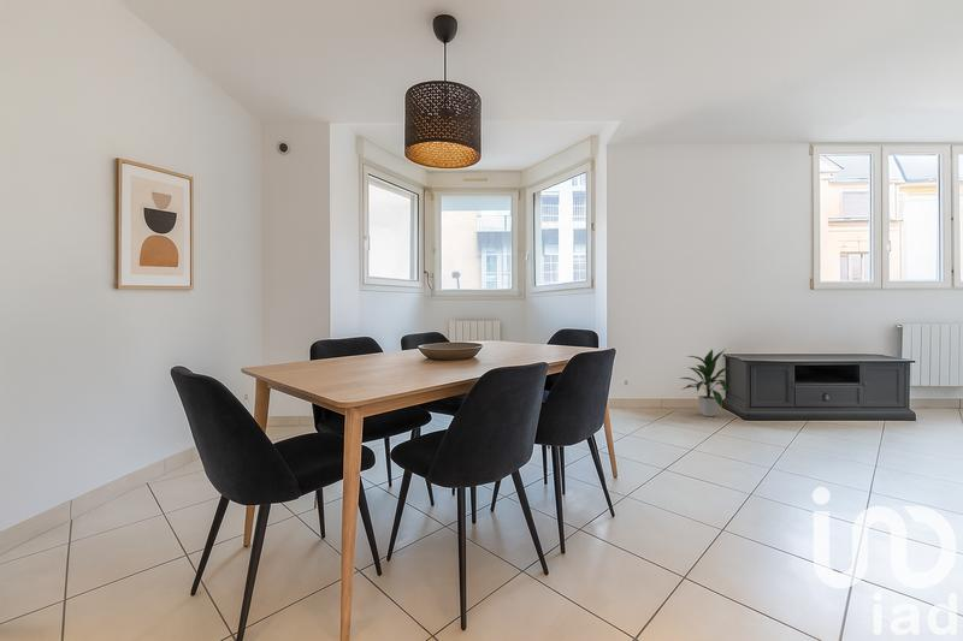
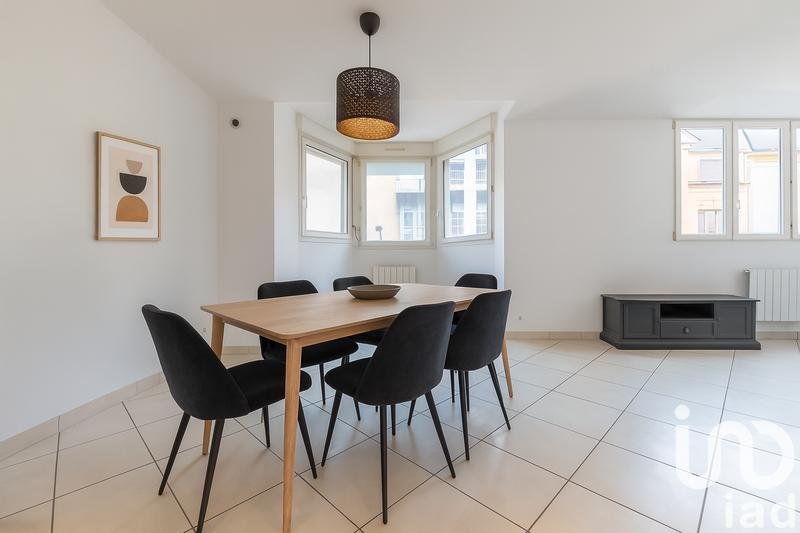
- indoor plant (708, 381)
